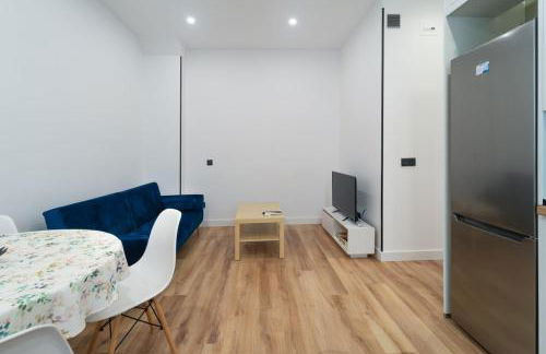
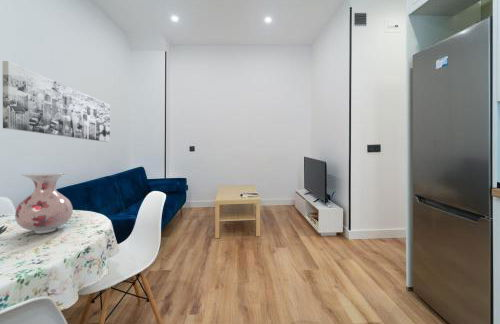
+ wall art (71, 113)
+ vase (45, 202)
